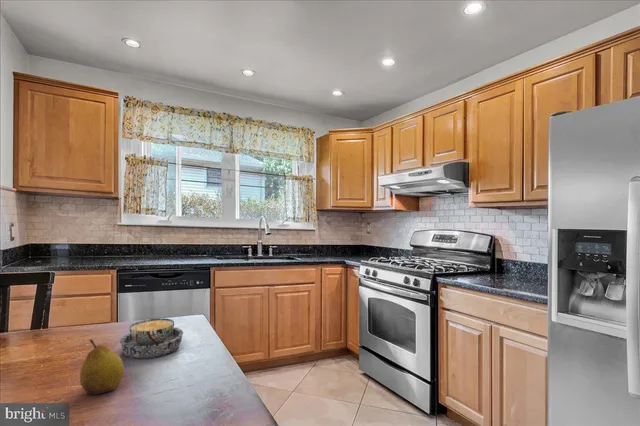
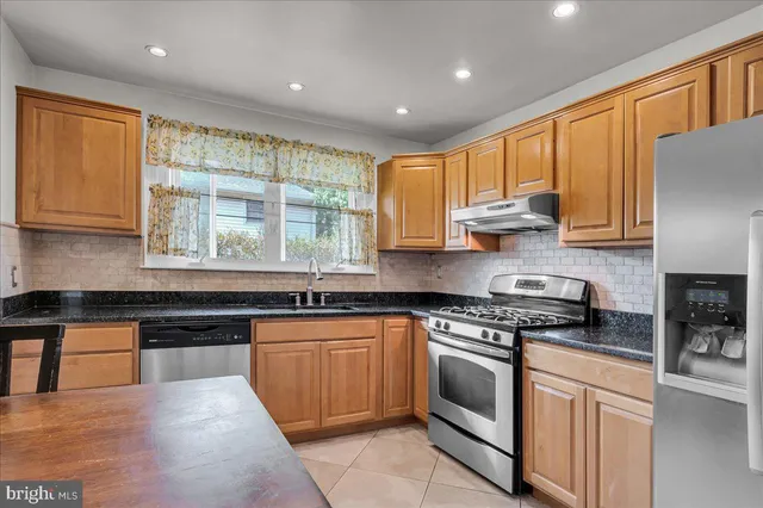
- fruit (102, 364)
- bowl (152, 336)
